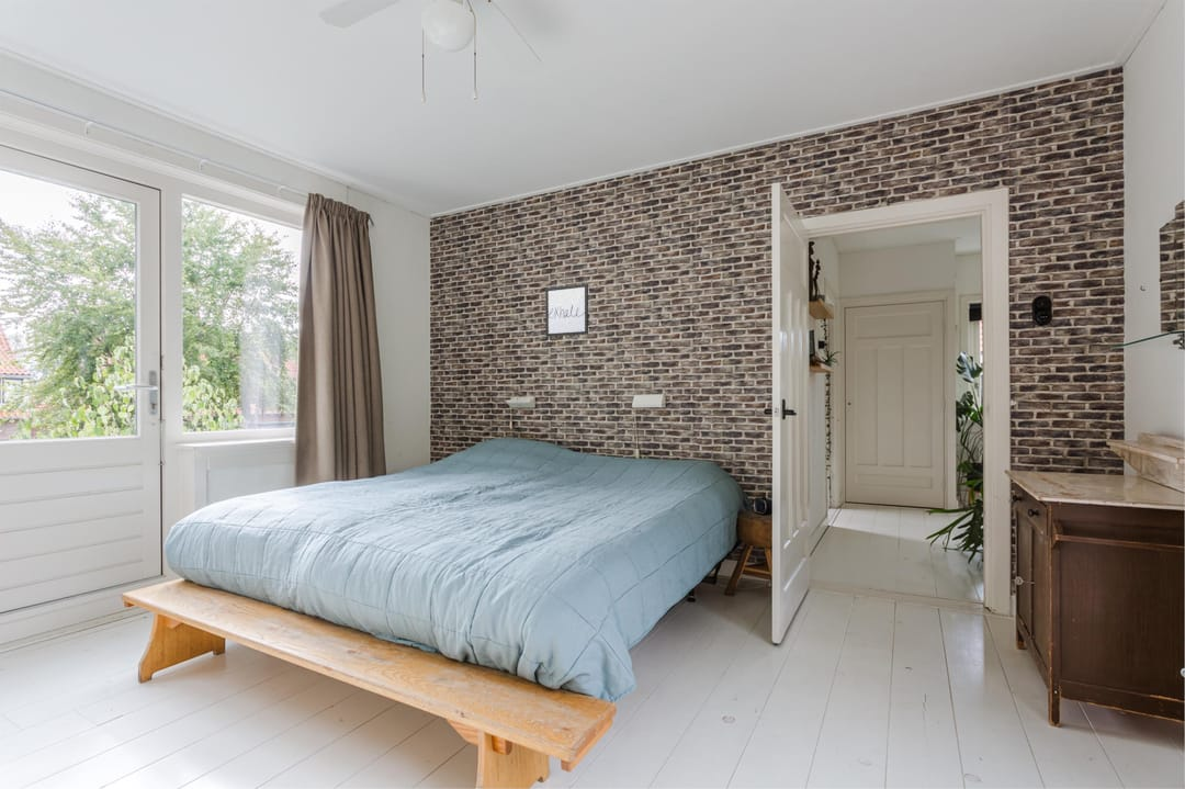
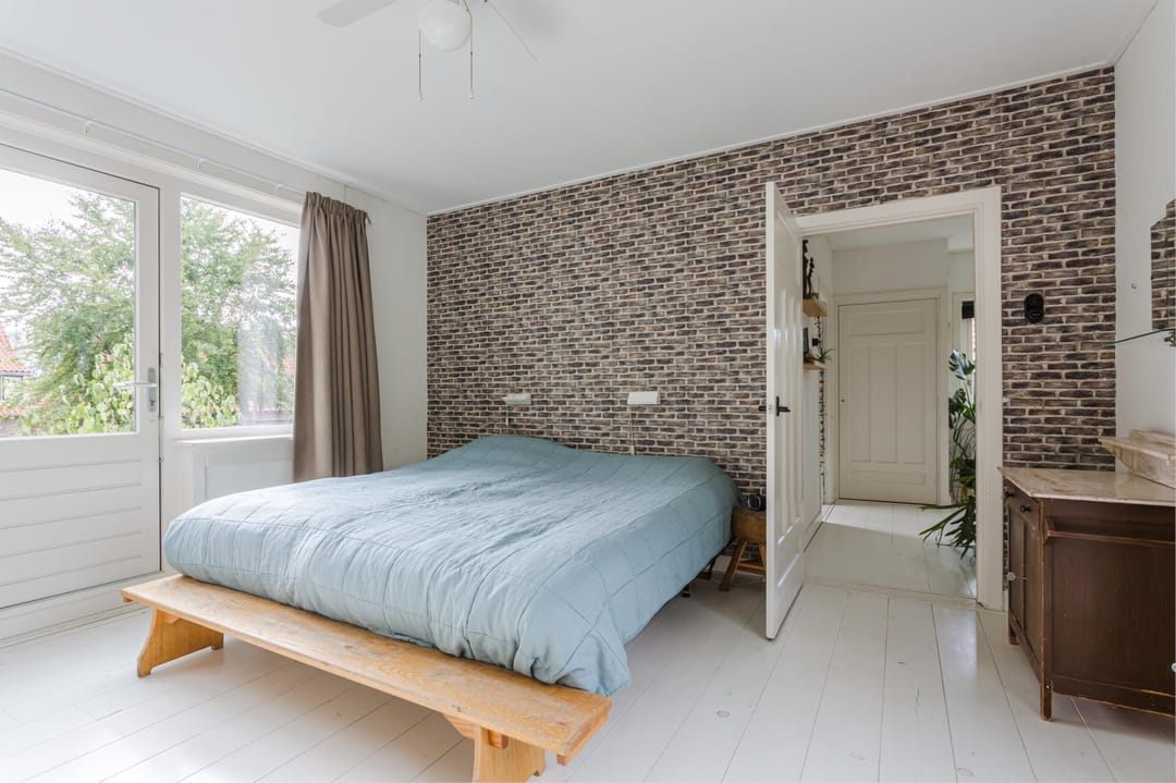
- wall art (566, 311)
